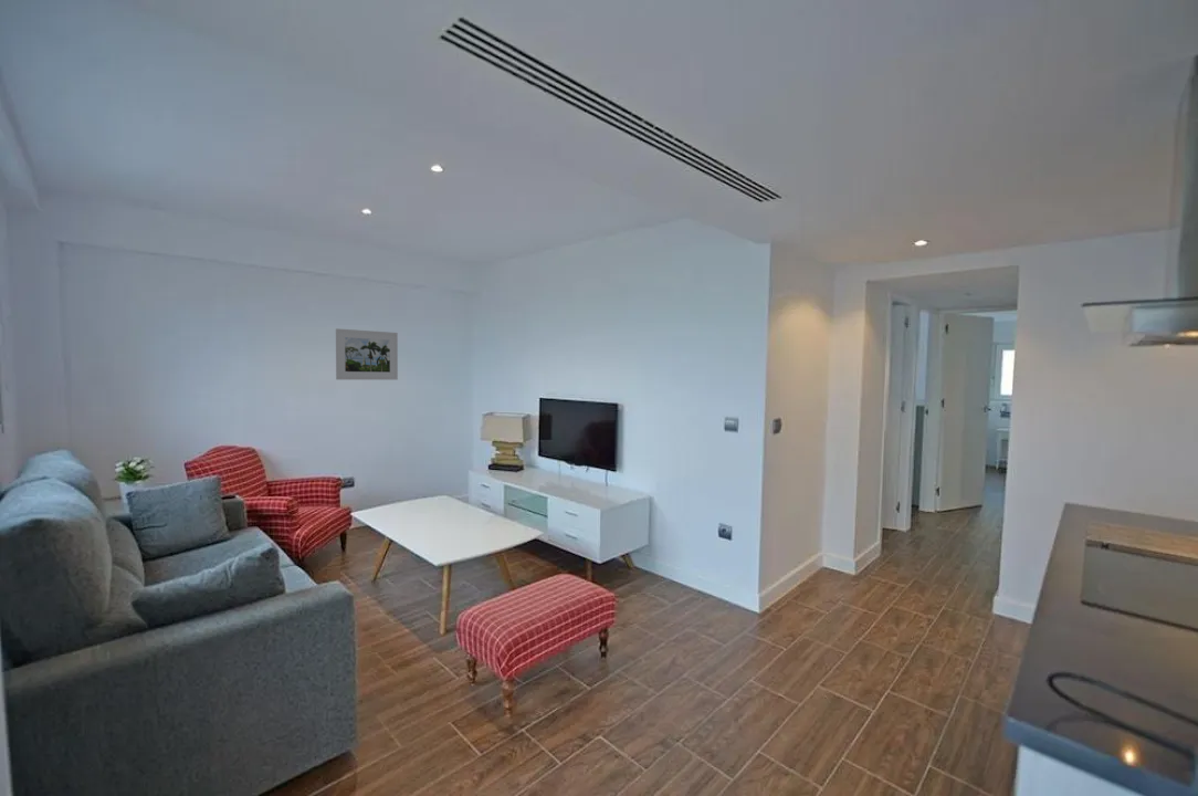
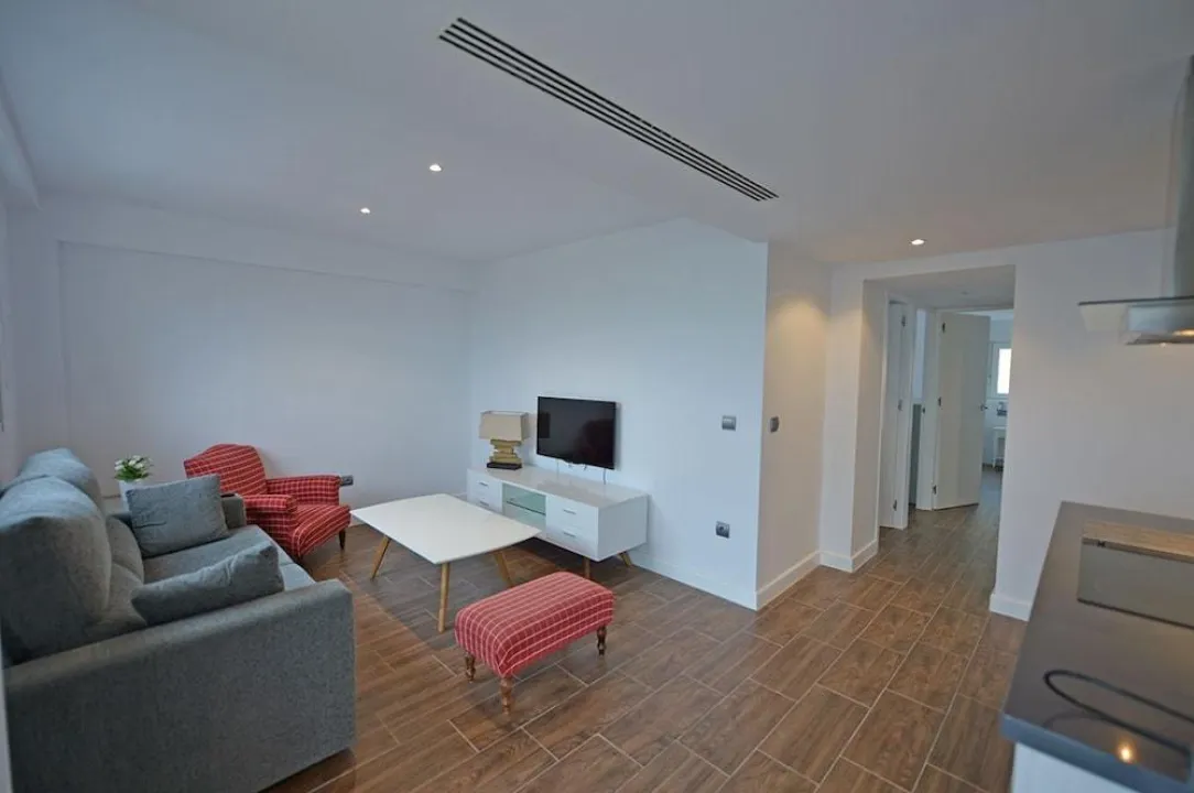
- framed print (367, 355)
